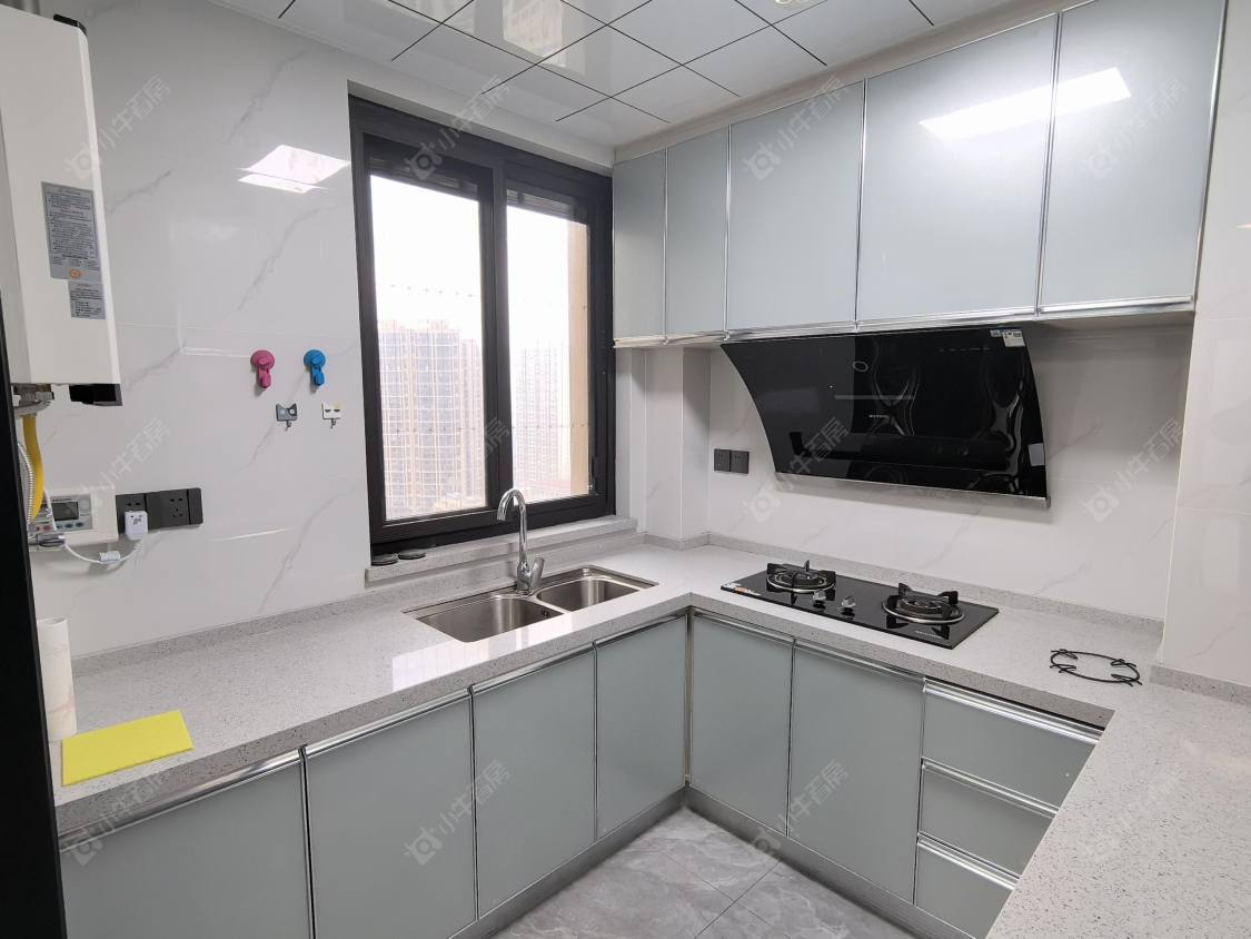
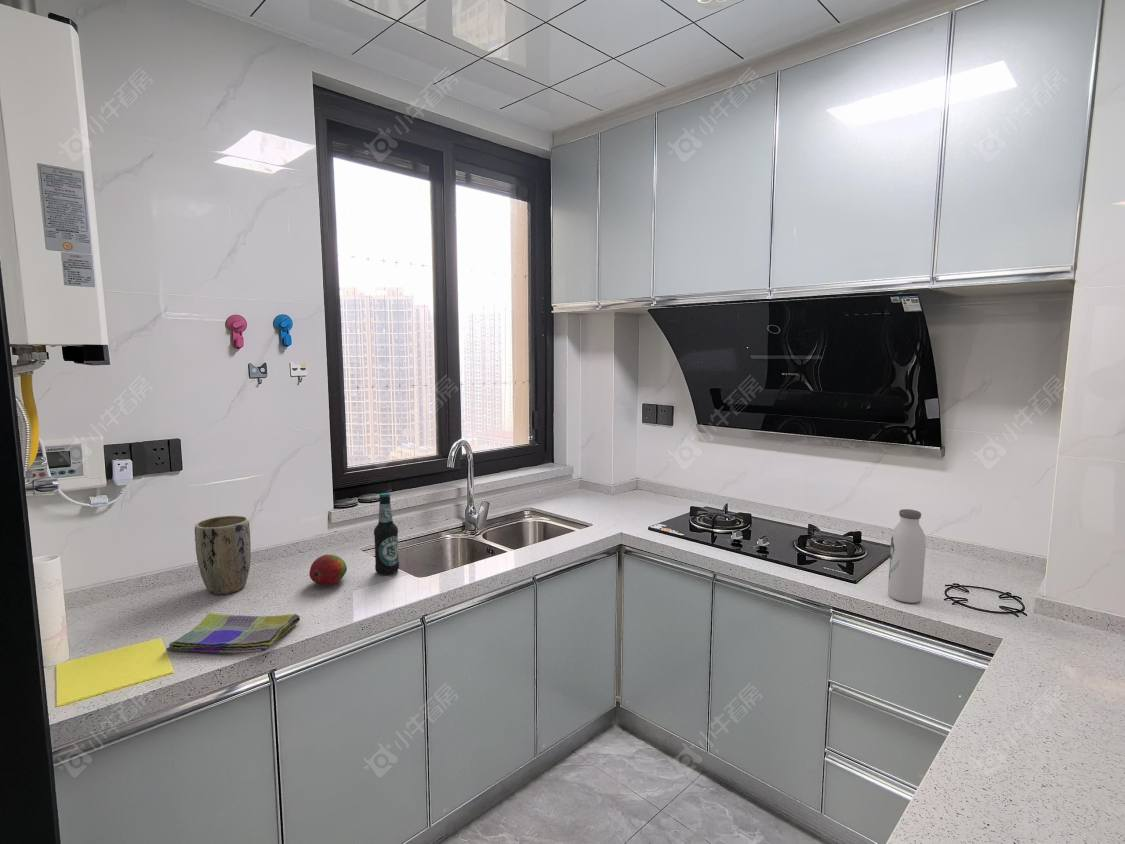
+ bottle (386, 532)
+ water bottle (907, 554)
+ fruit (328, 568)
+ plant pot (224, 555)
+ dish towel (238, 630)
